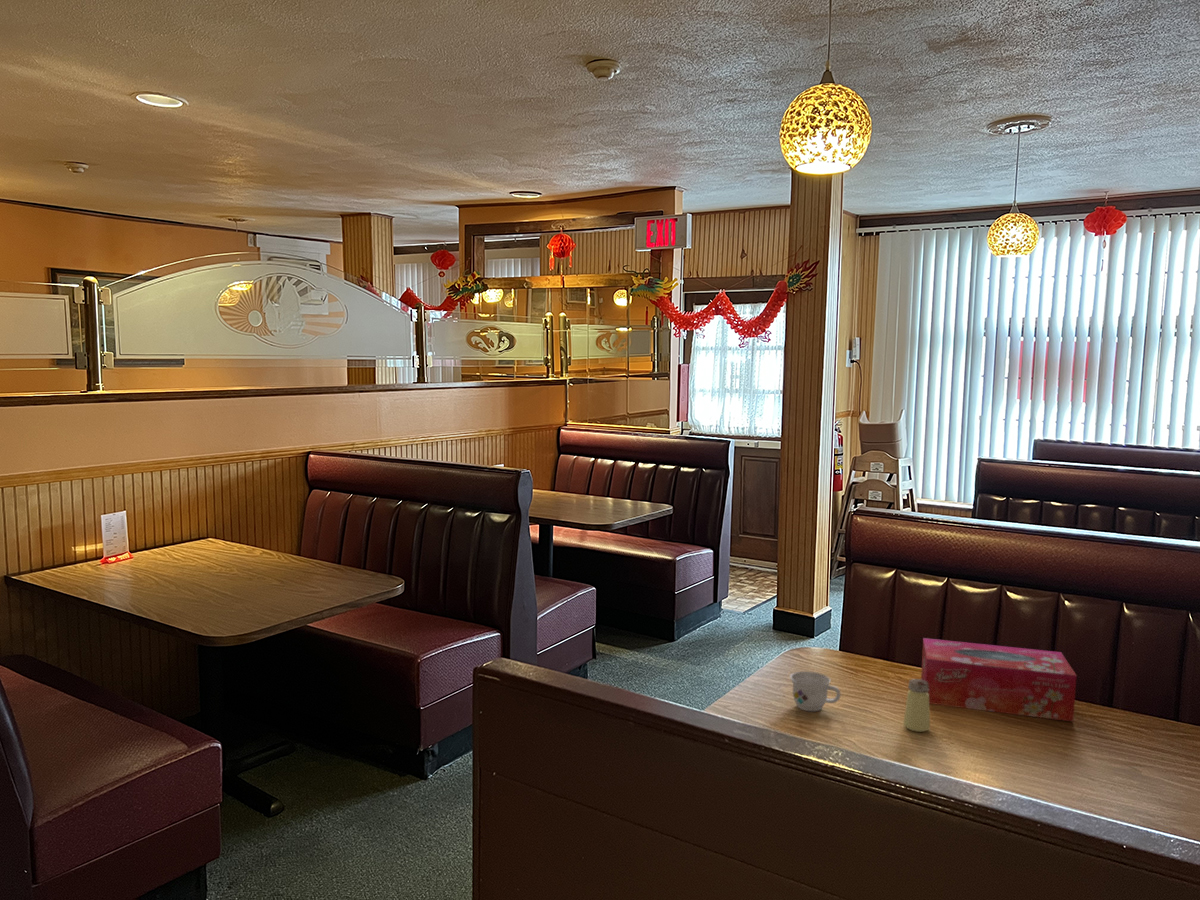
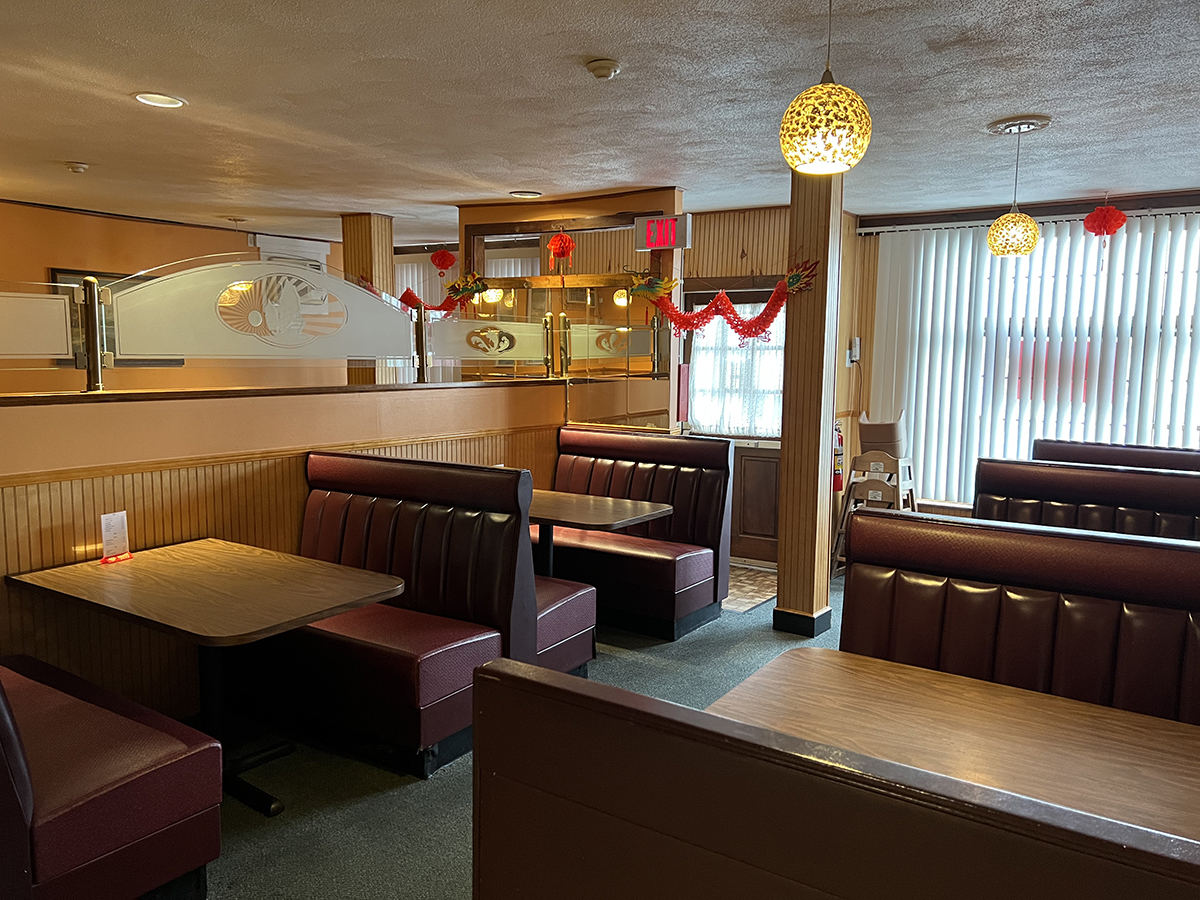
- saltshaker (917, 704)
- tissue box (993, 677)
- teacup (813, 693)
